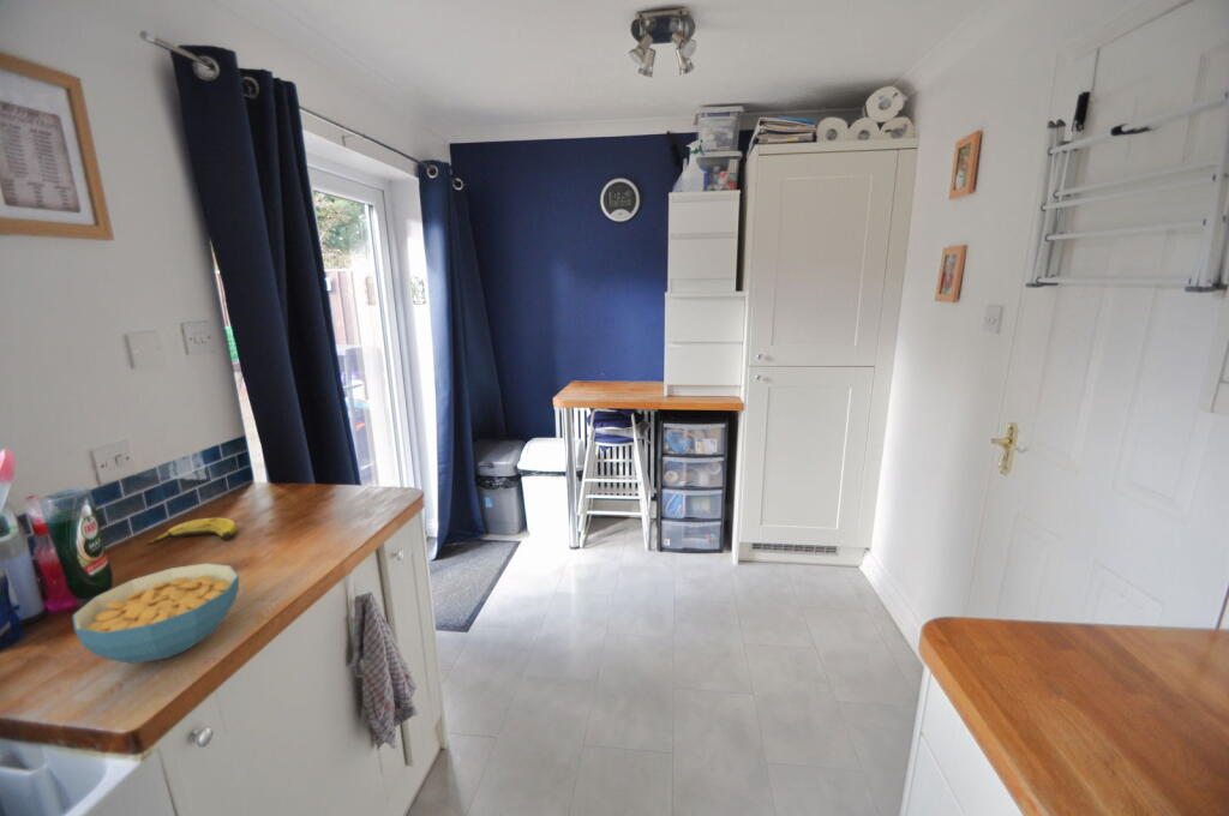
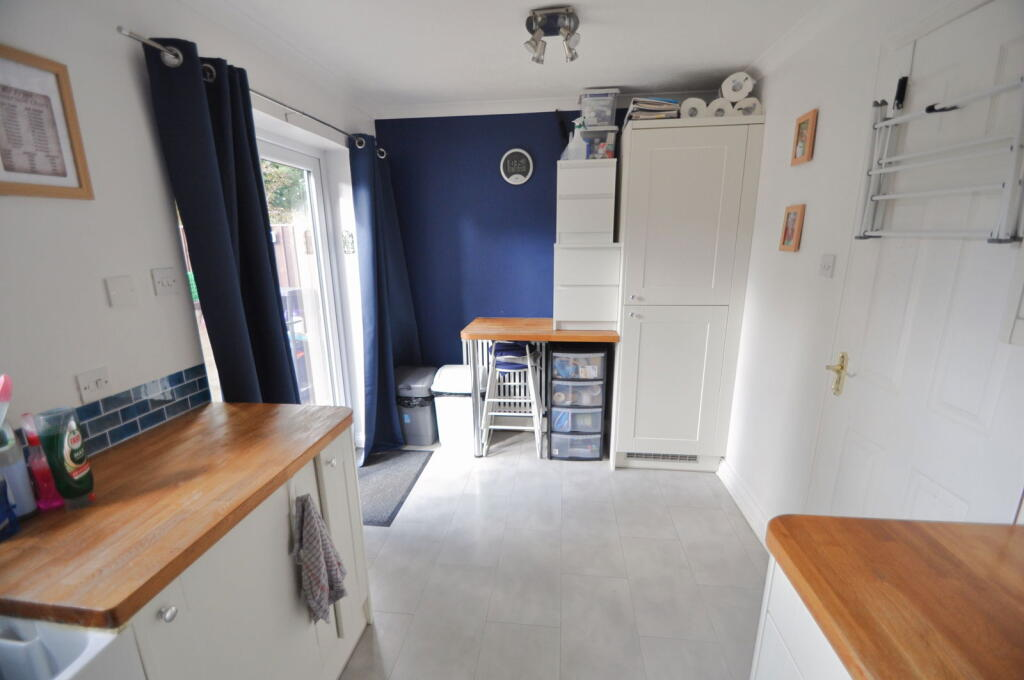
- cereal bowl (166, 620)
- banana (197, 530)
